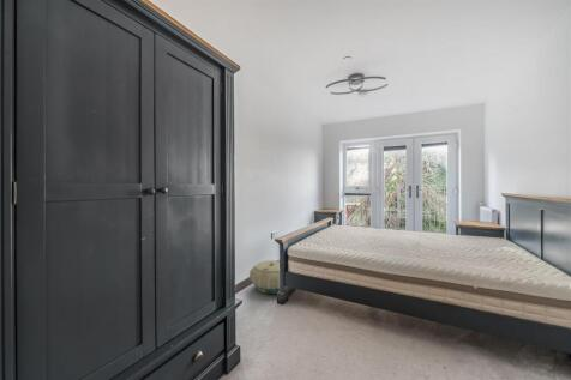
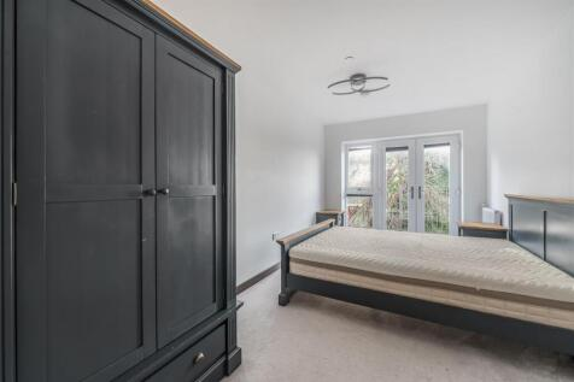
- basket (272, 275)
